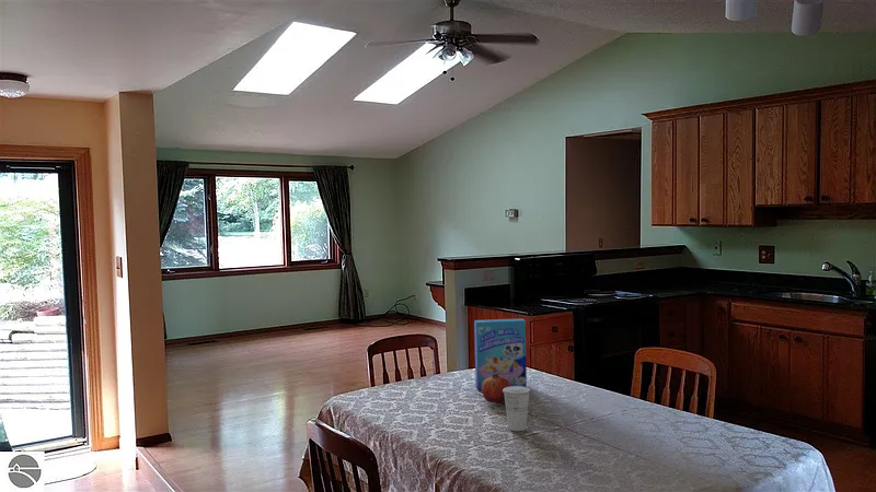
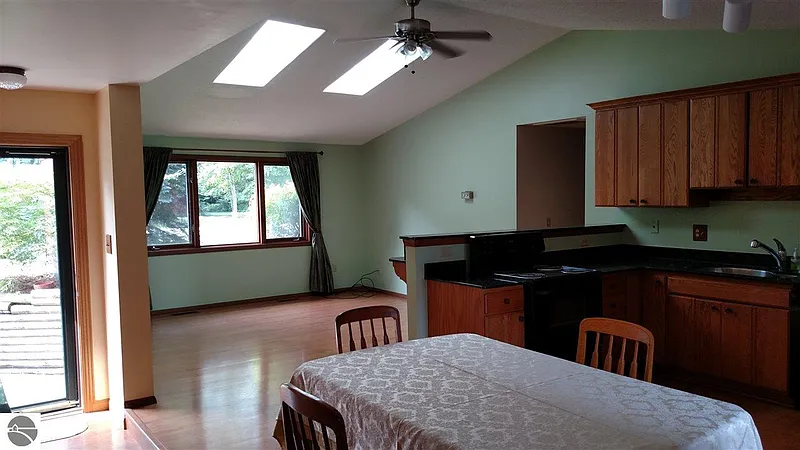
- fruit (496, 388)
- cereal box (499, 353)
- cup (517, 408)
